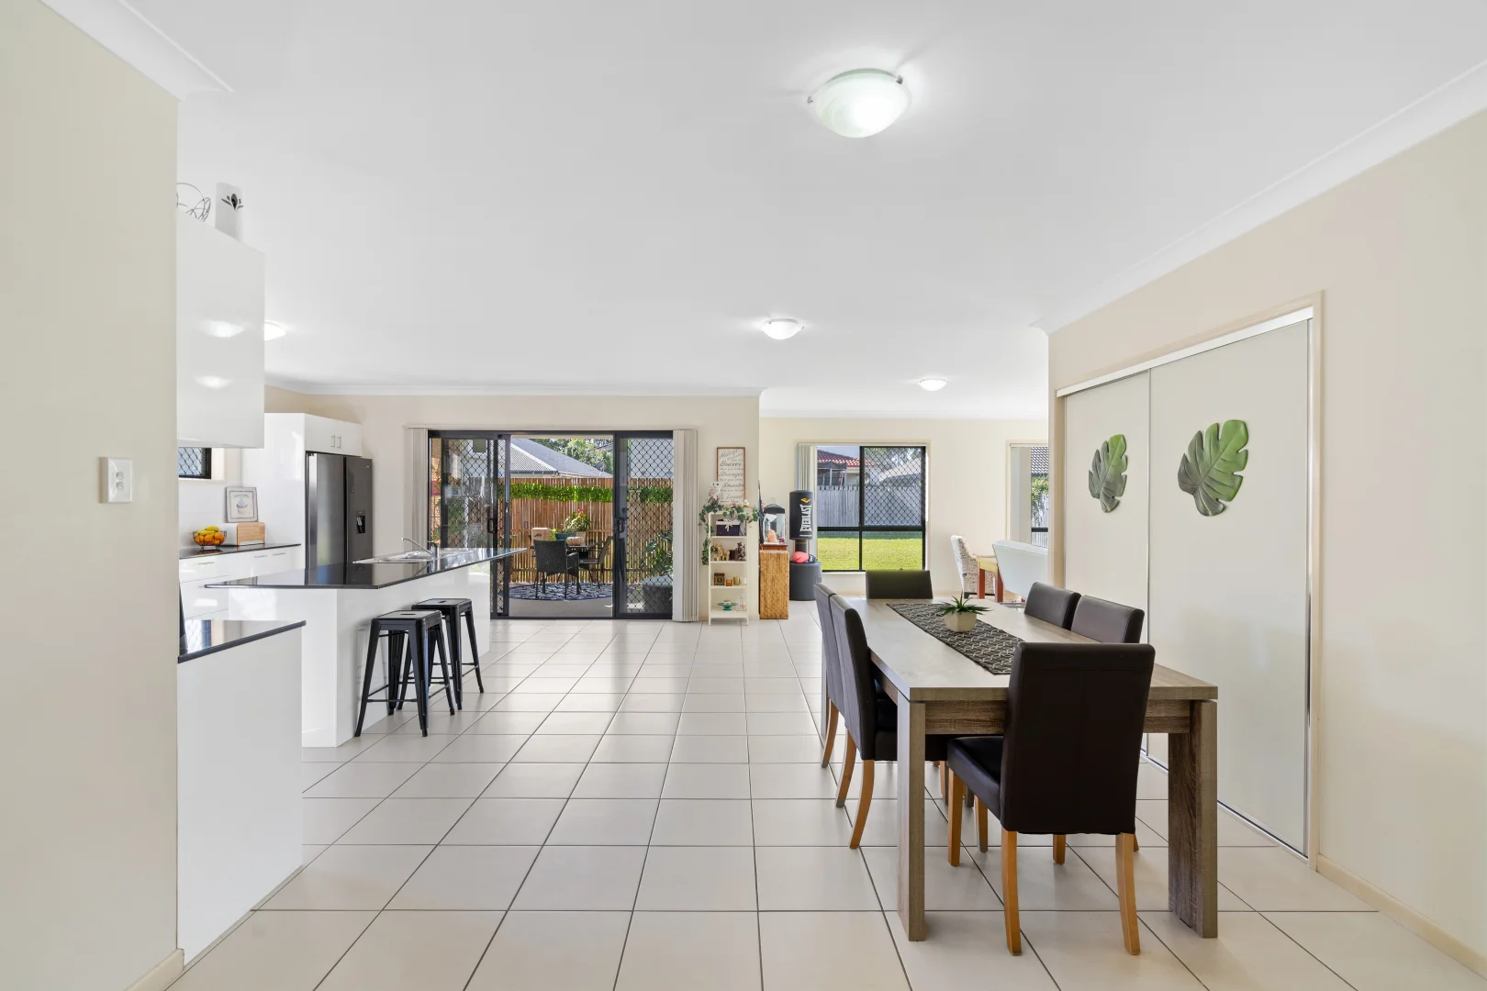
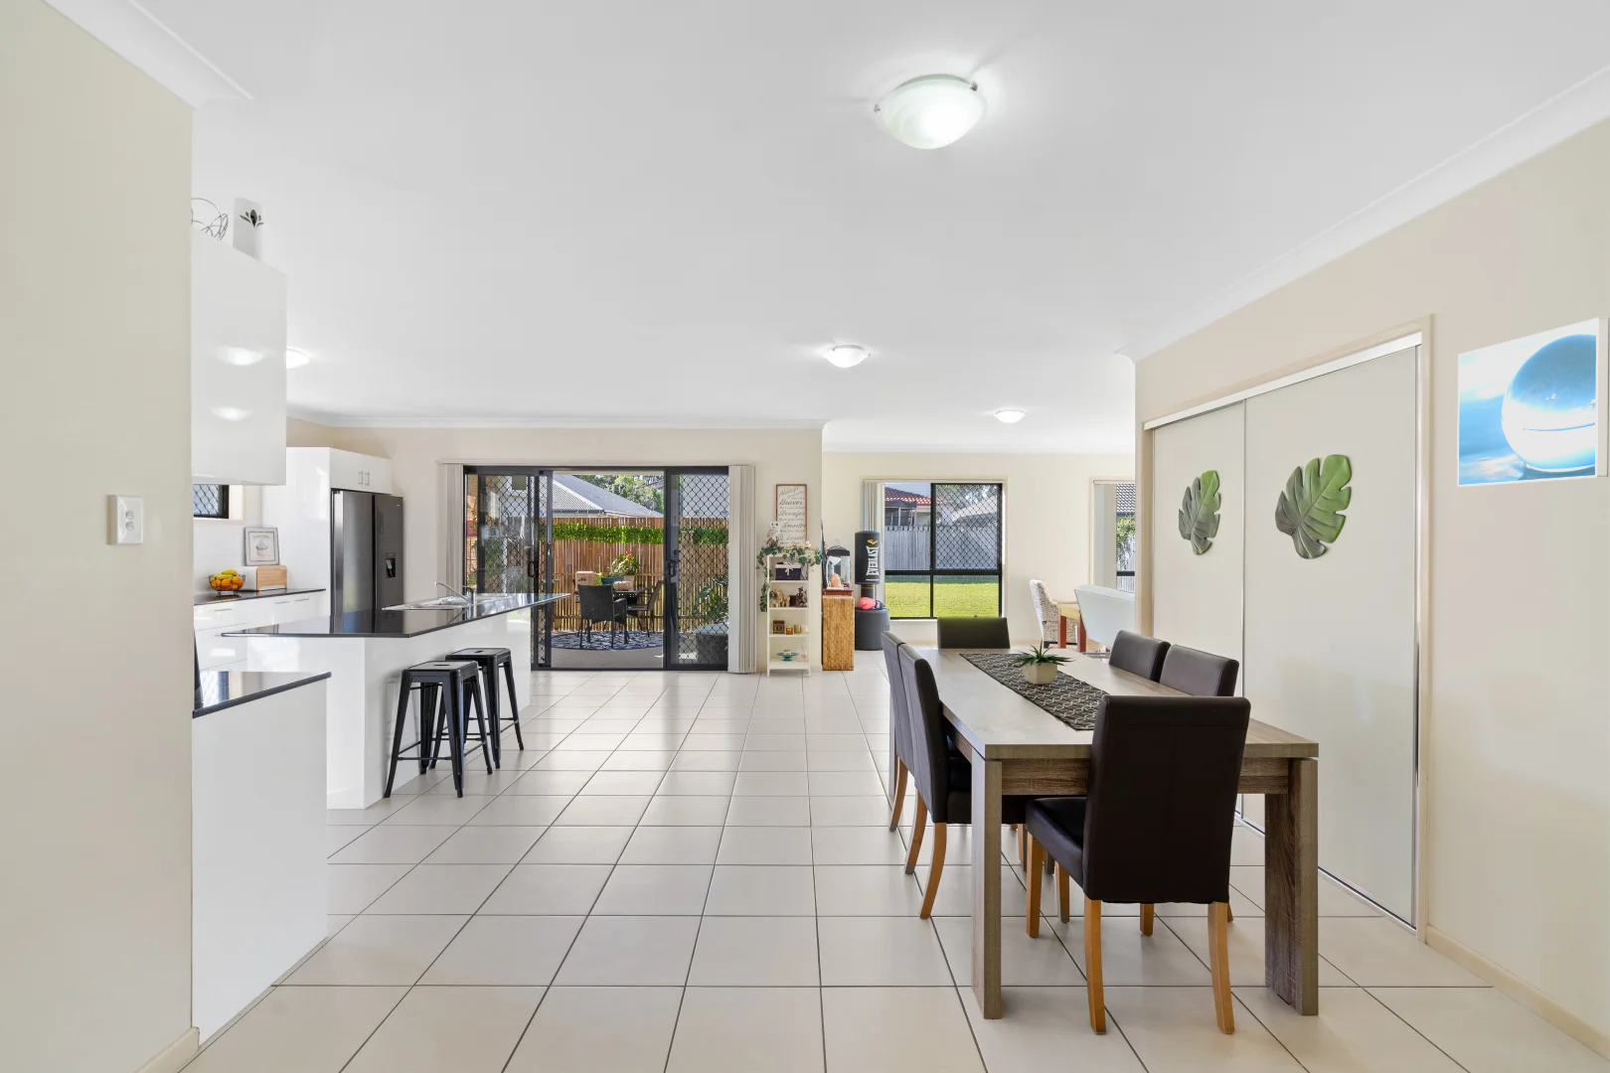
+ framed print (1525, 410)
